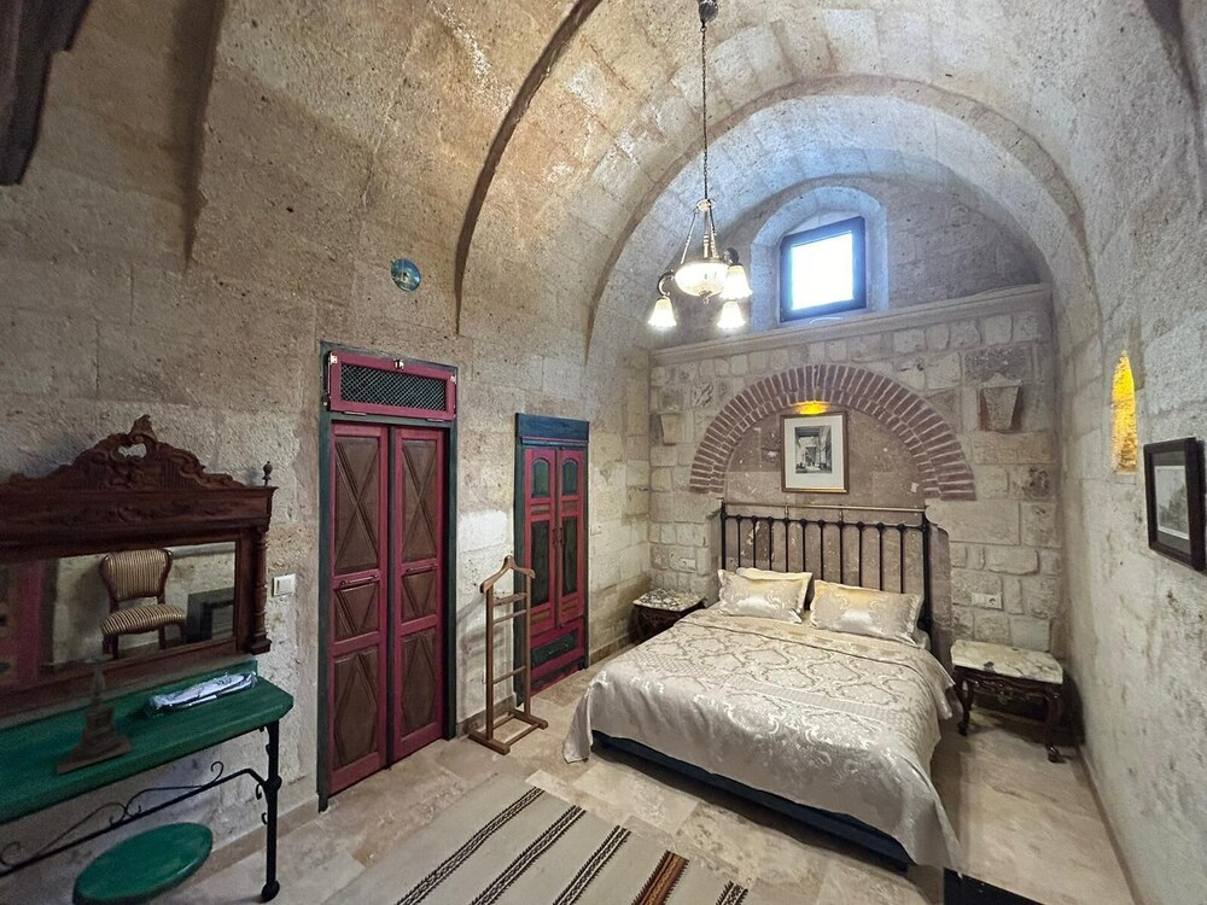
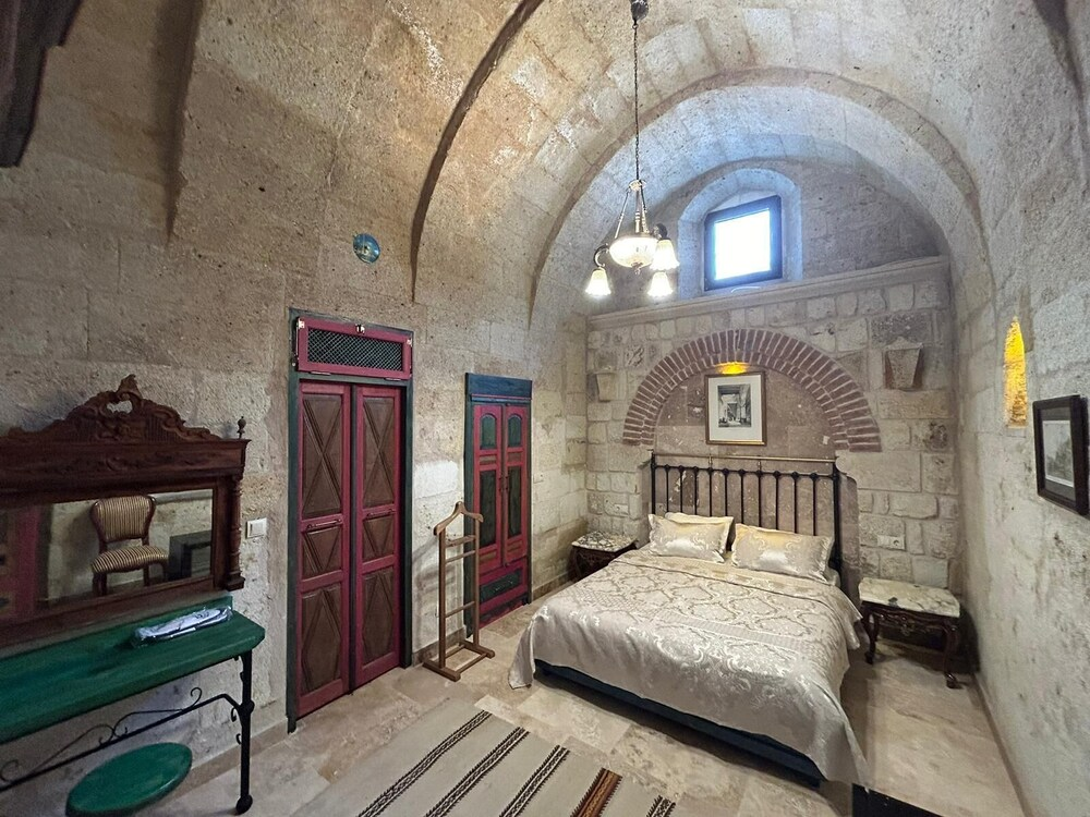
- candle holder (95, 696)
